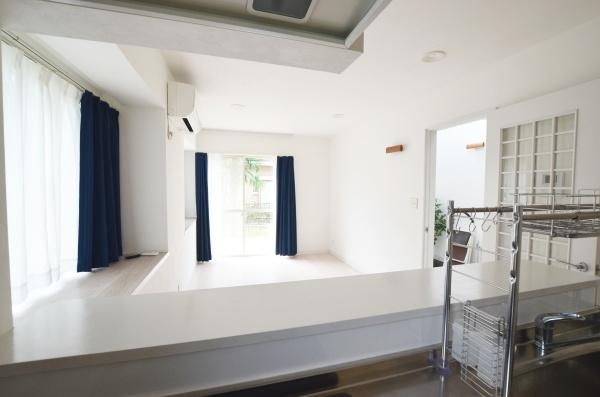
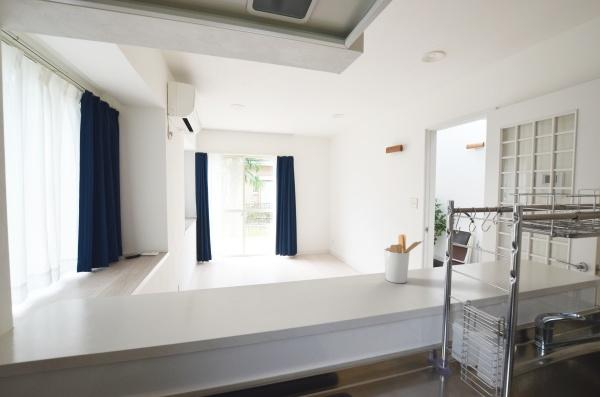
+ utensil holder (403, 258)
